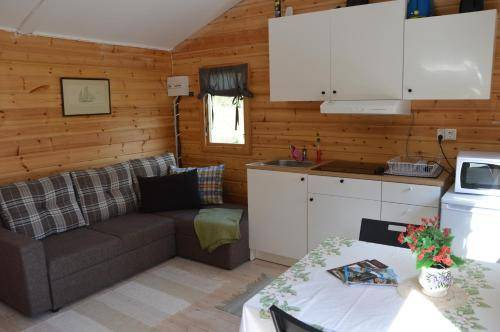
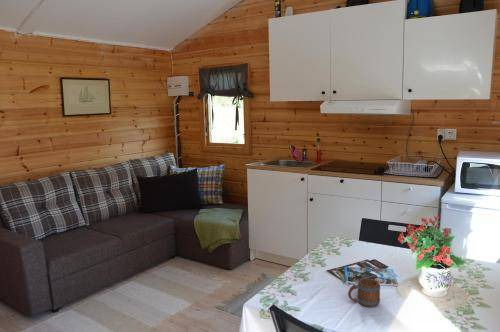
+ mug (363, 293)
